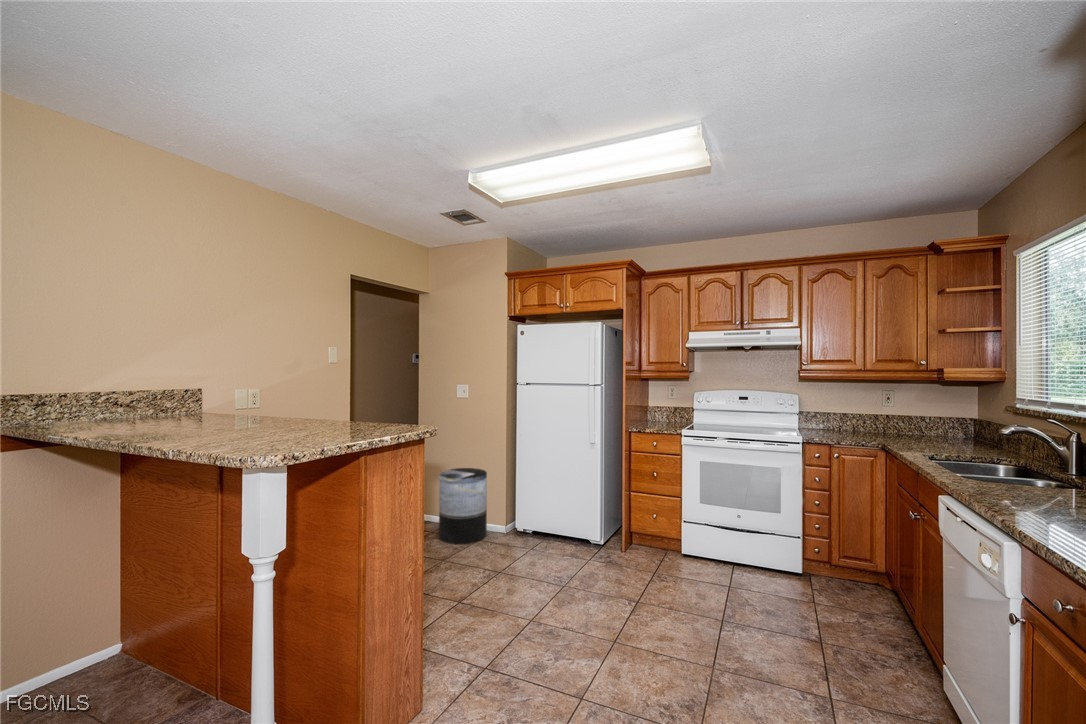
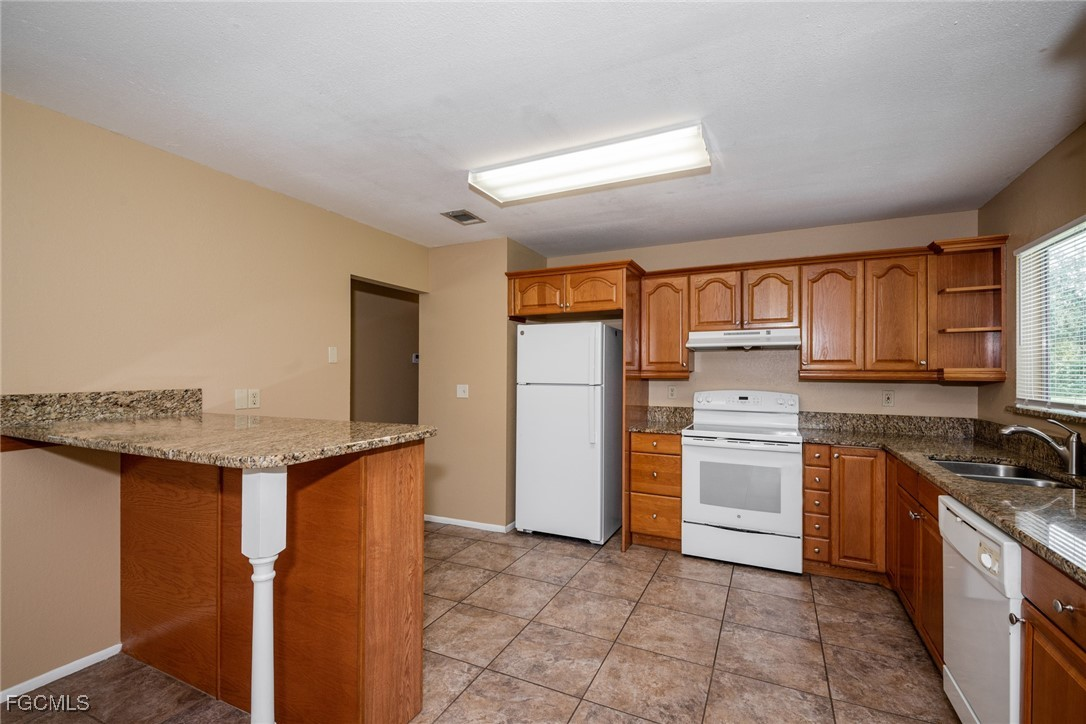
- trash can (463, 504)
